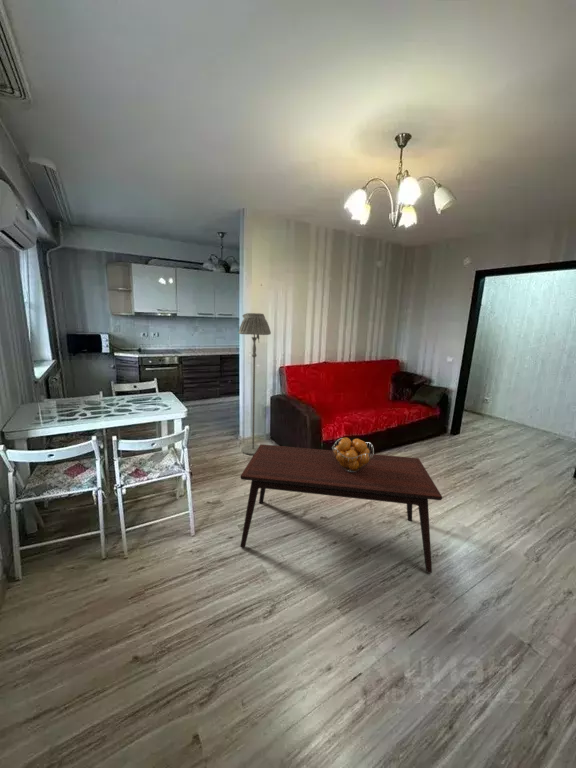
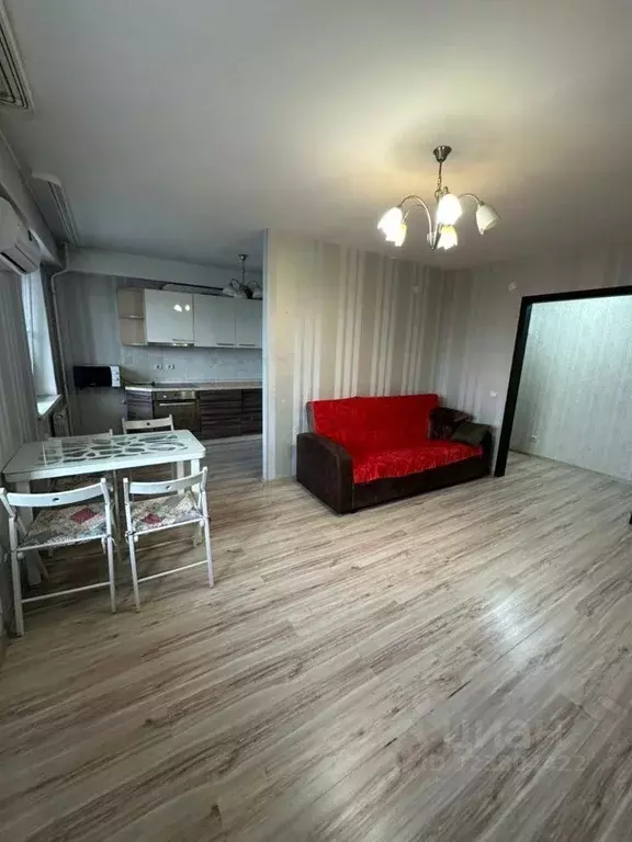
- floor lamp (254, 384)
- fruit basket (352, 453)
- coffee table (334, 495)
